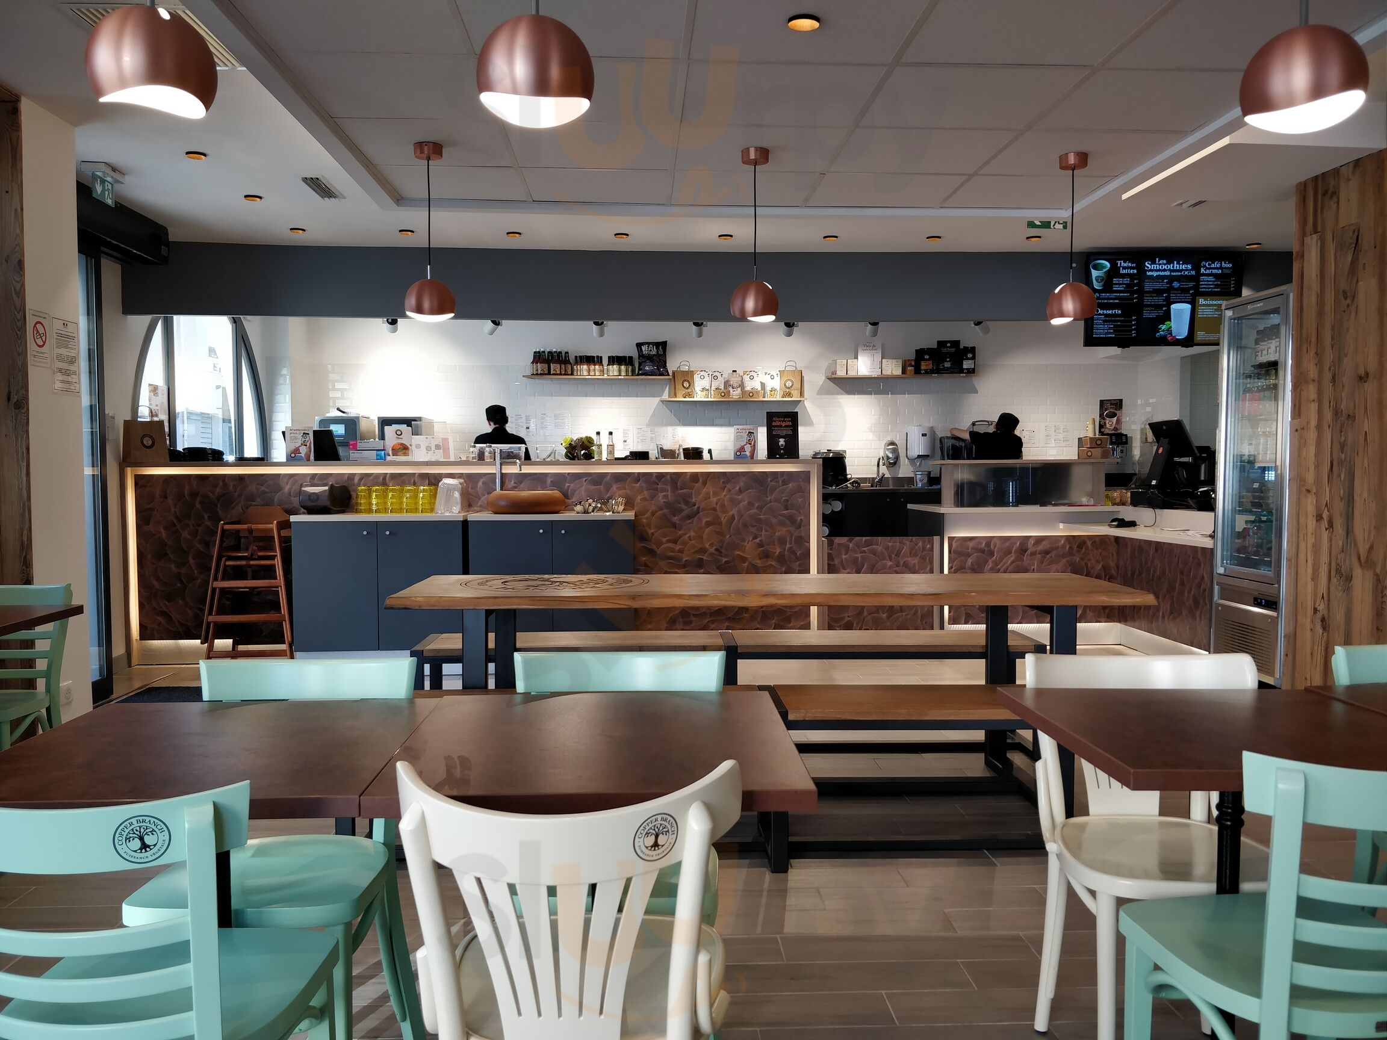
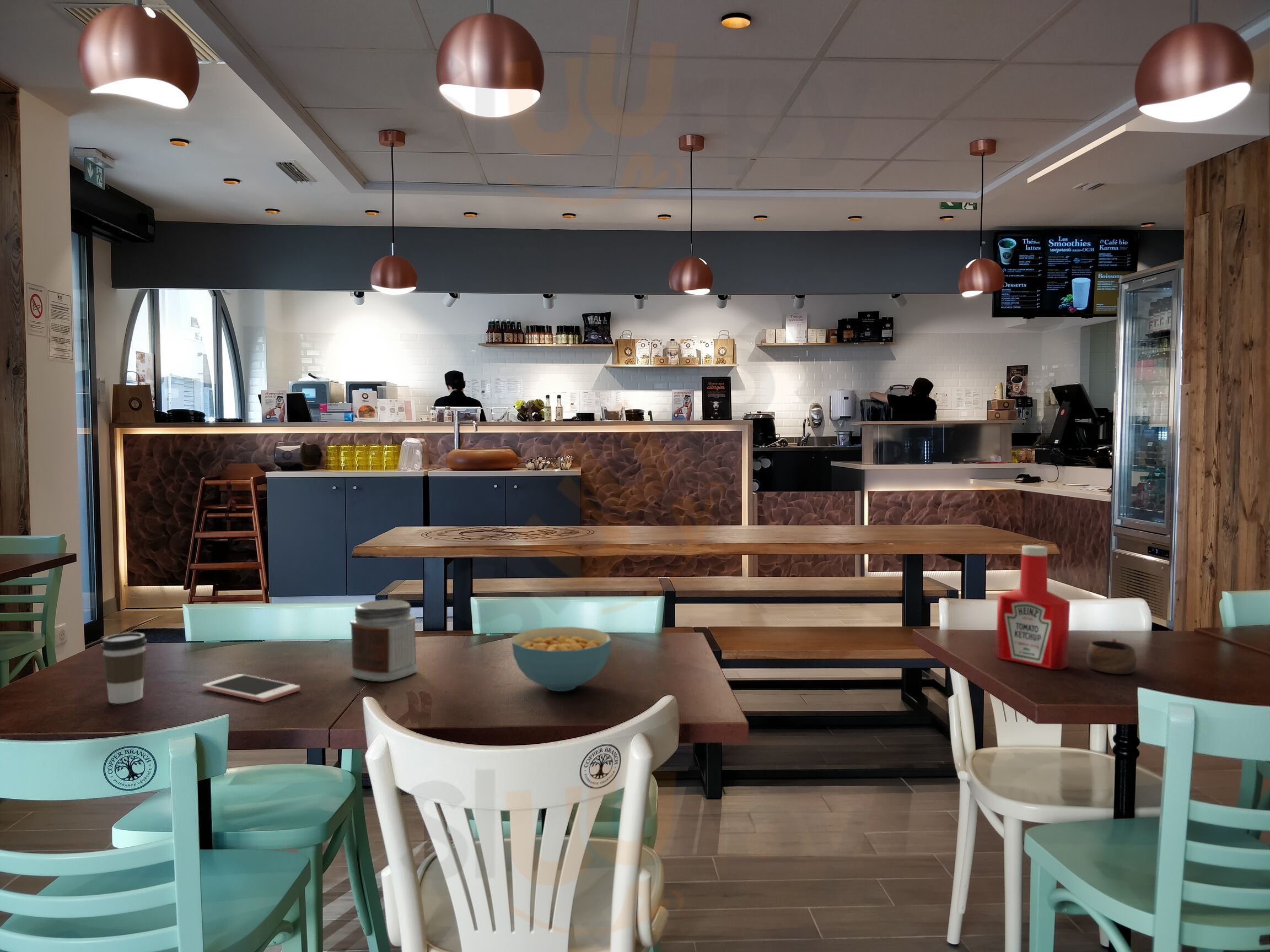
+ soap bottle (1032, 604)
+ coffee cup (125, 668)
+ cereal bowl (561, 662)
+ cup (1113, 655)
+ cell phone (251, 687)
+ jar (384, 639)
